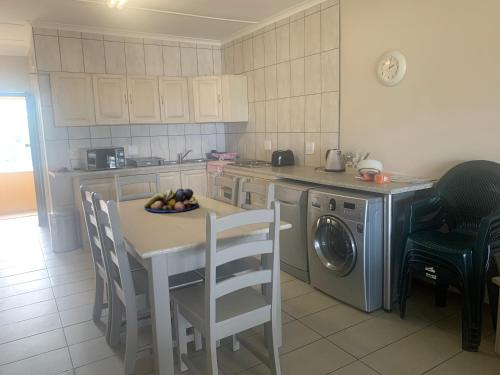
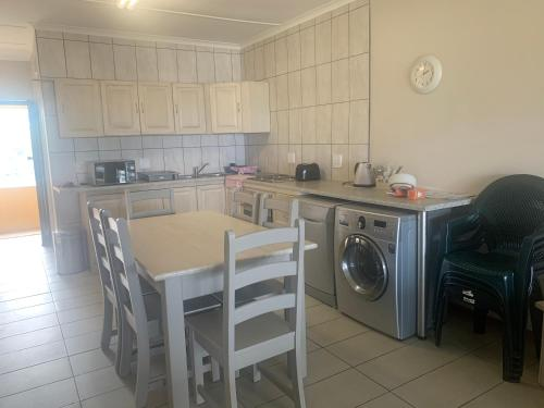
- fruit bowl (171, 198)
